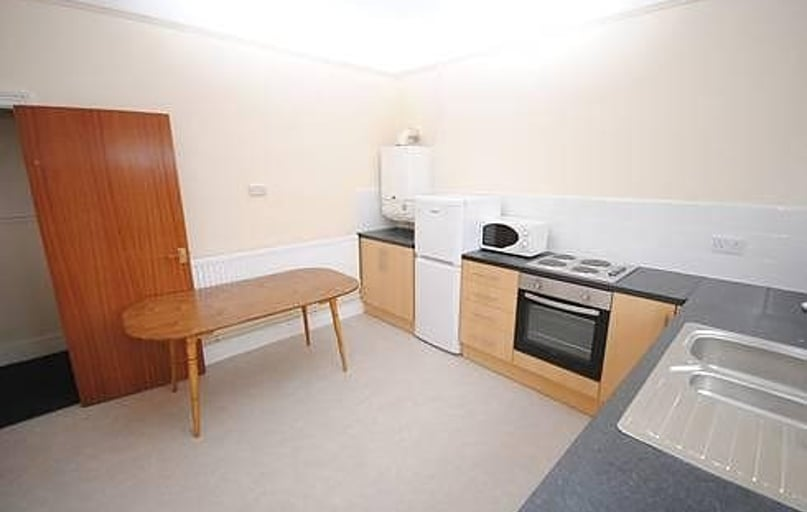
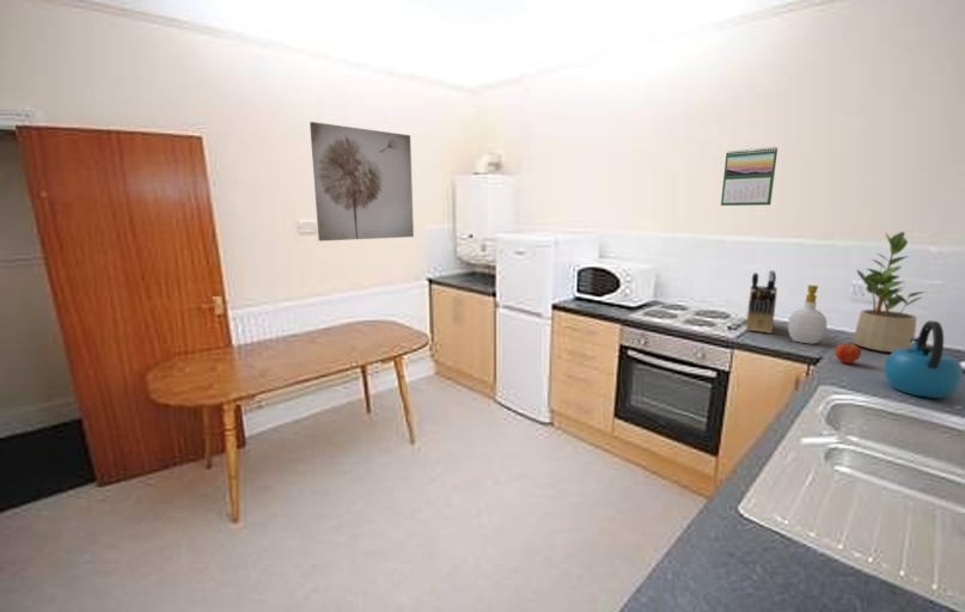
+ wall art (366, 185)
+ kettle (923, 355)
+ knife block (762, 298)
+ potted plant (890, 292)
+ apple (847, 353)
+ calendar (747, 177)
+ soap bottle (808, 313)
